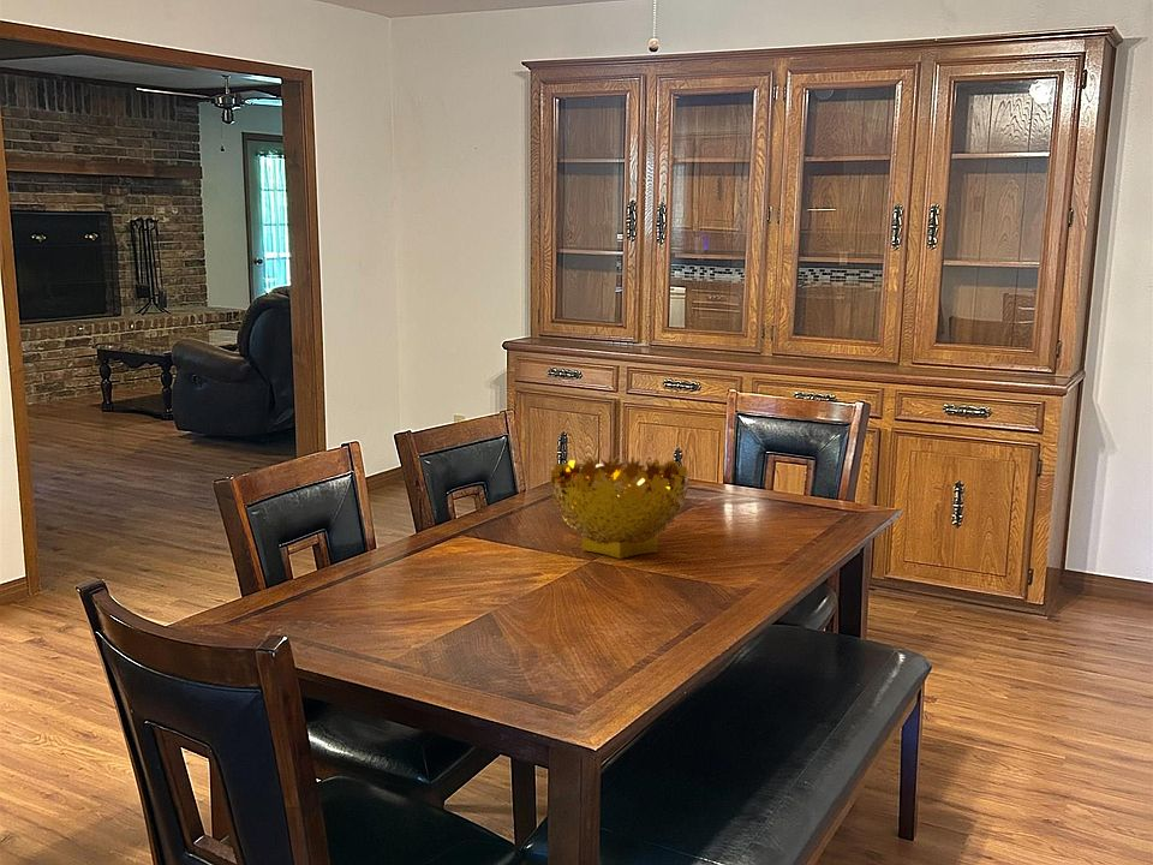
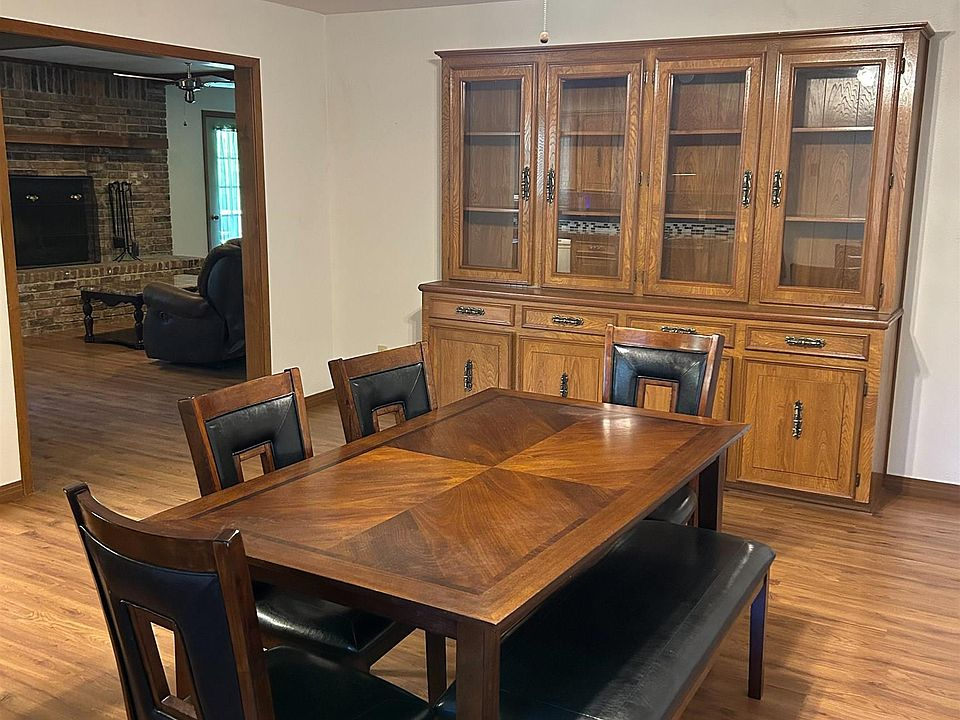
- decorative bowl (619, 505)
